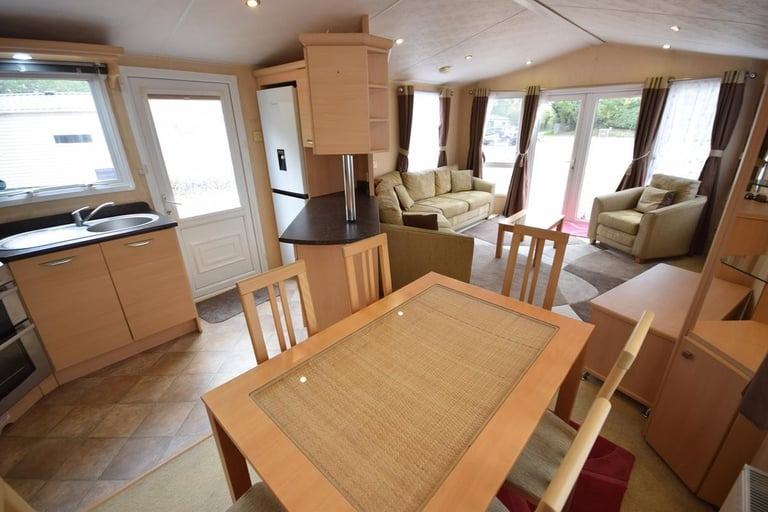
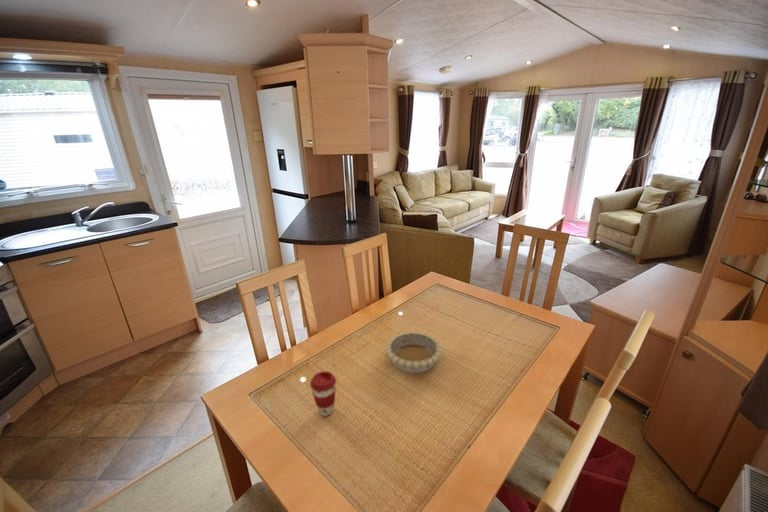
+ decorative bowl (413, 344)
+ coffee cup (324, 394)
